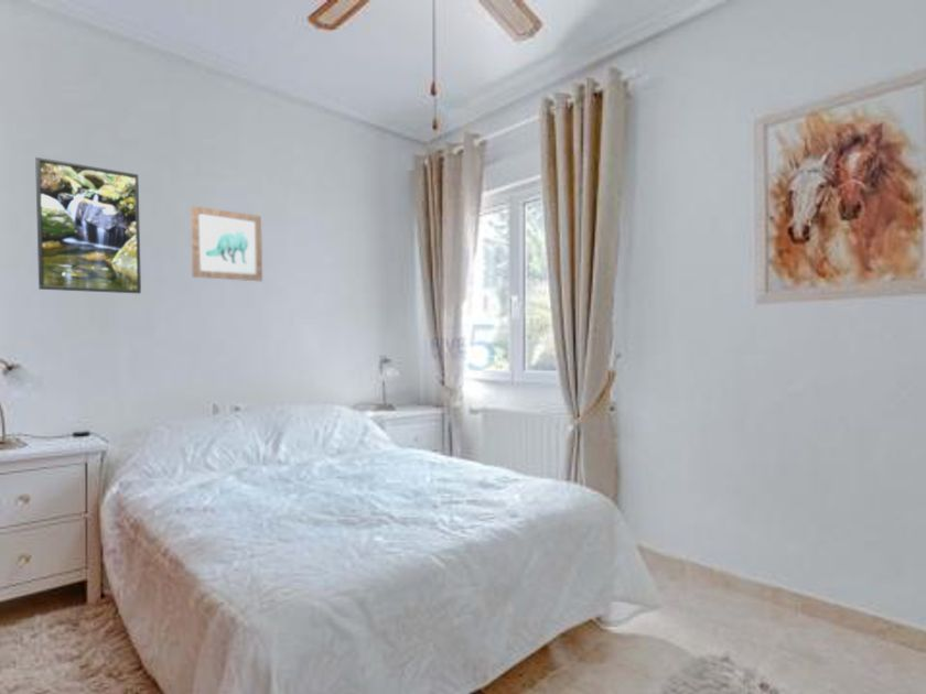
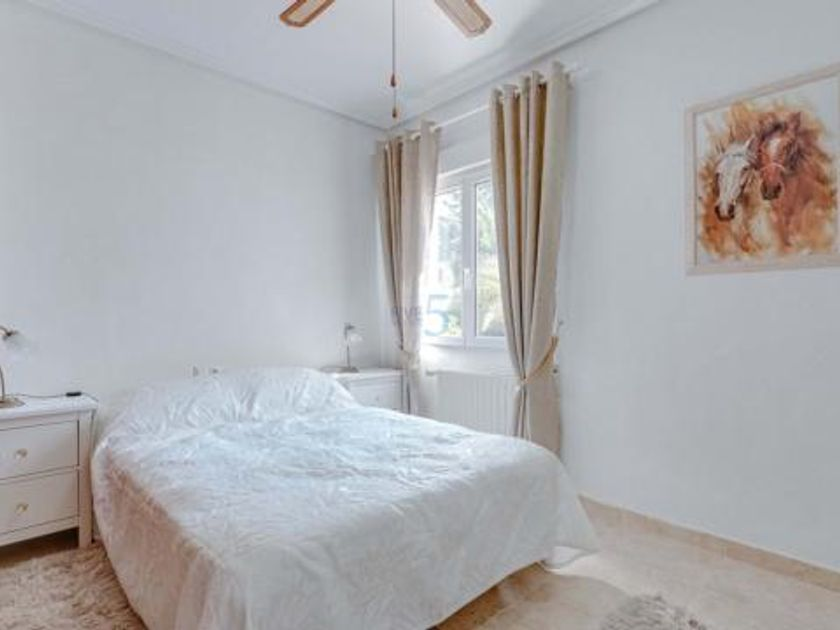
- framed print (90, 228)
- wall art (227, 245)
